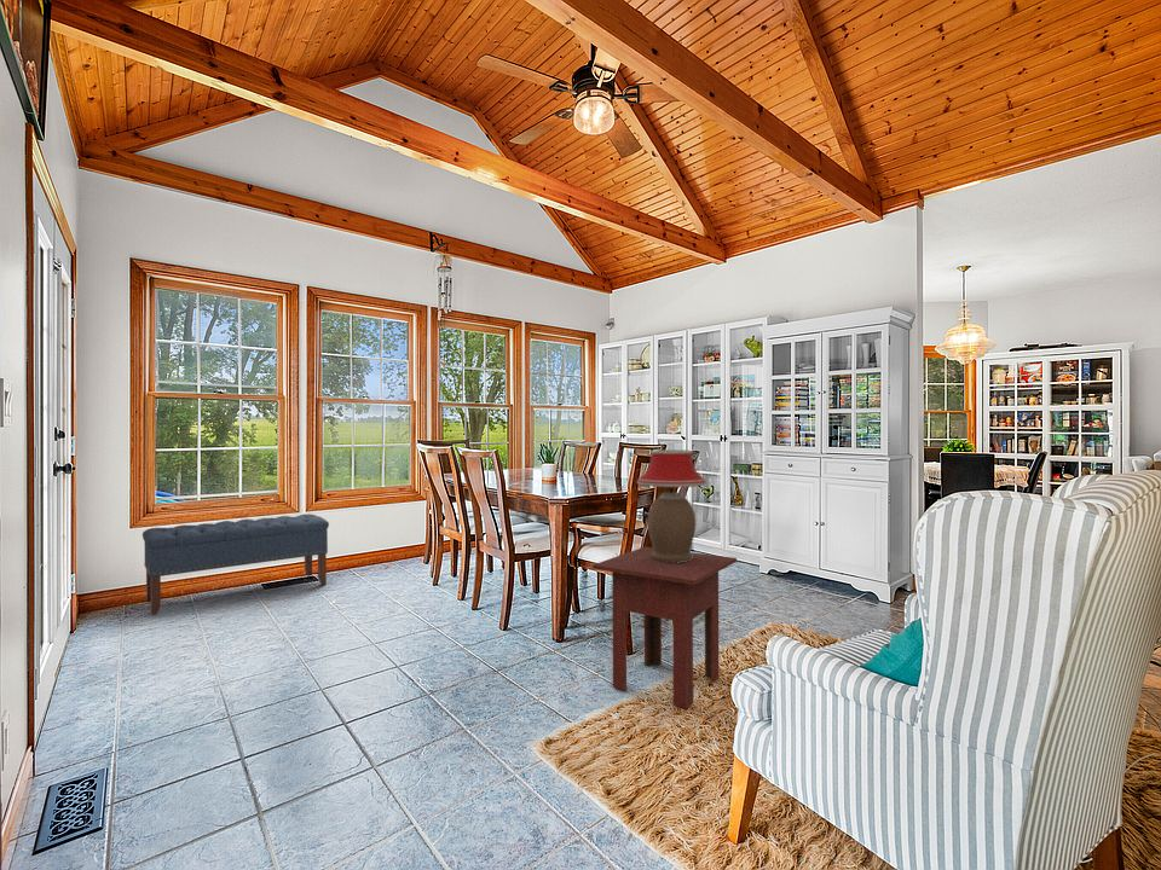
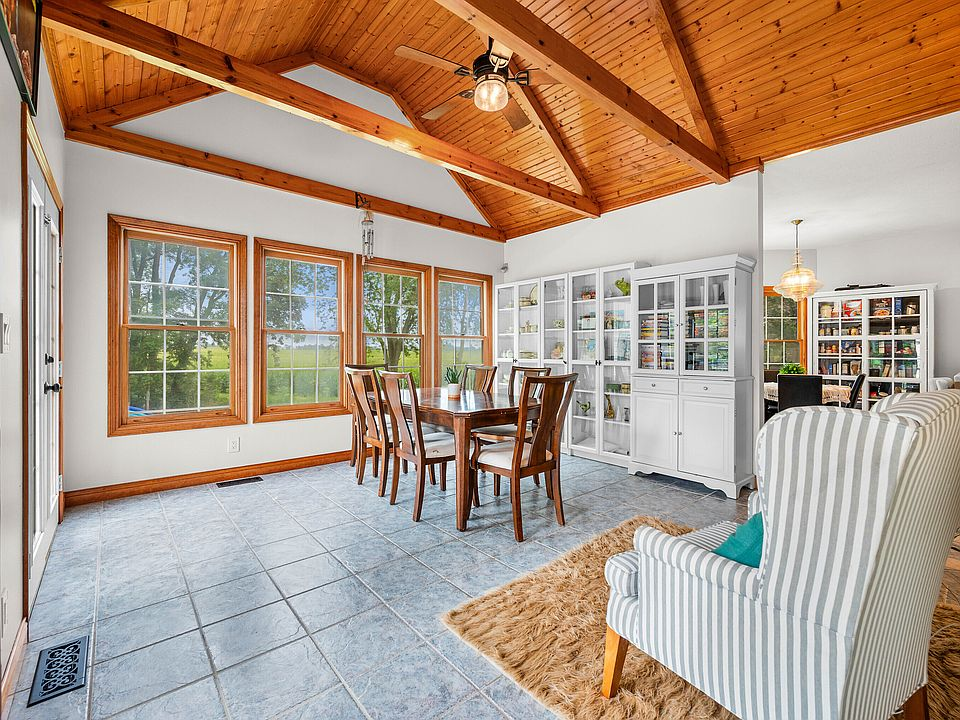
- bench (239, 557)
- table lamp (671, 504)
- side table (668, 619)
